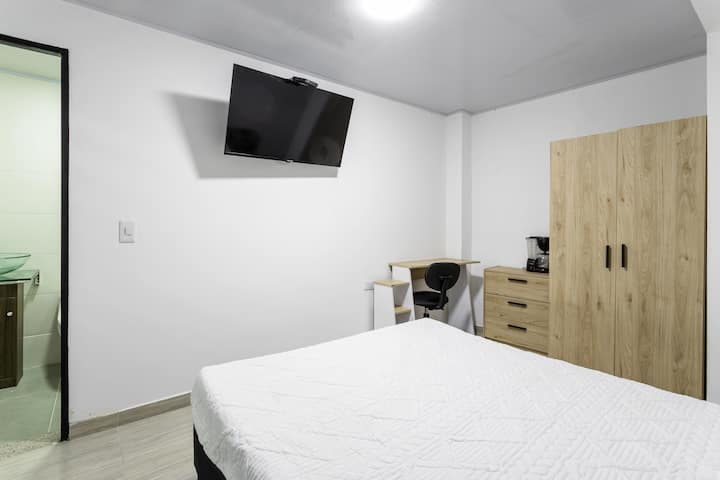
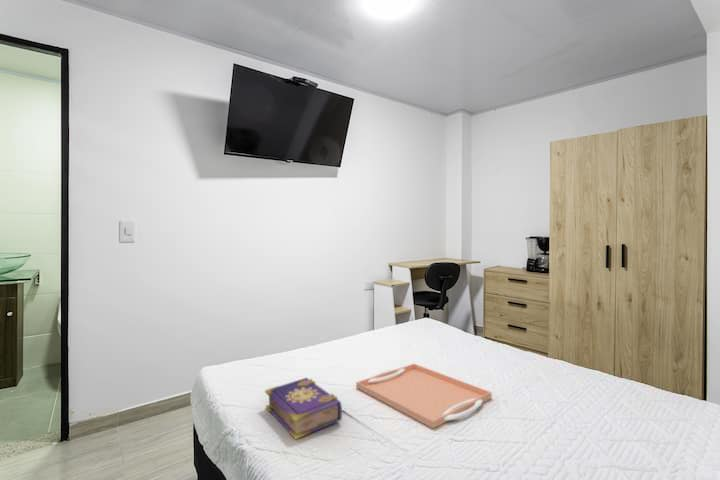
+ serving tray (421, 389)
+ book (302, 403)
